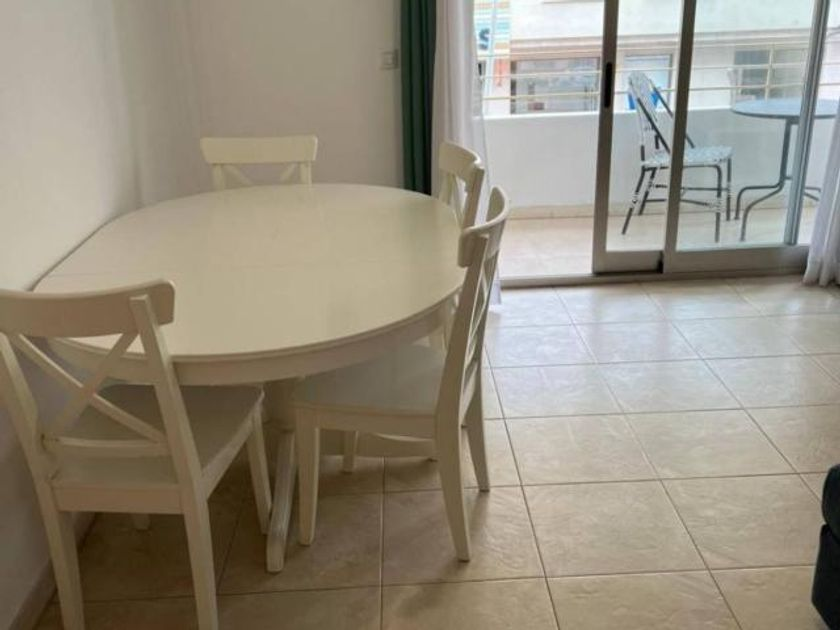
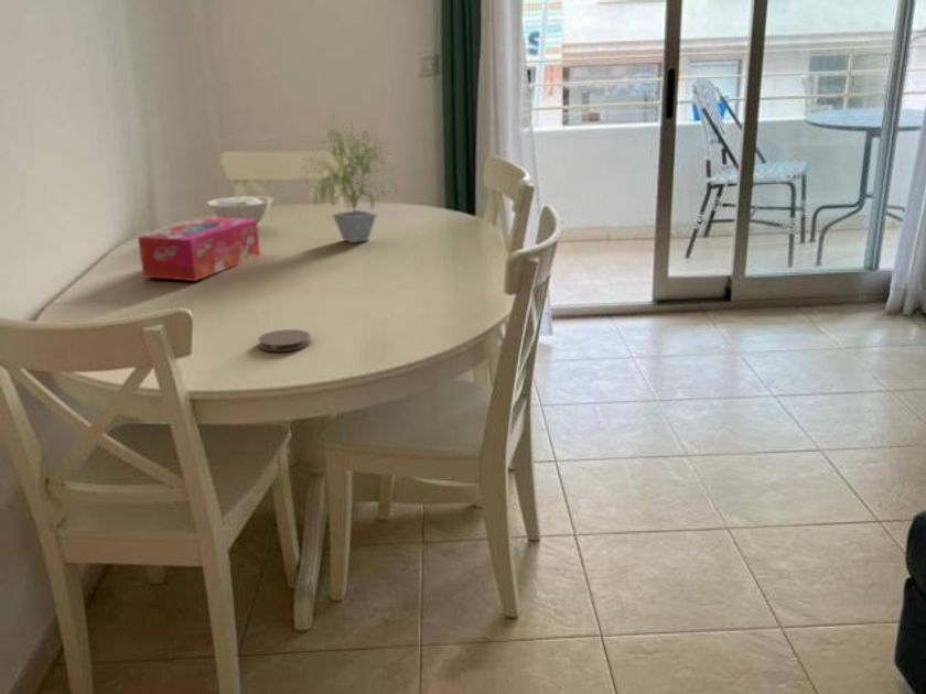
+ potted plant (351, 180)
+ tissue box (202, 247)
+ coaster (284, 340)
+ bowl (240, 214)
